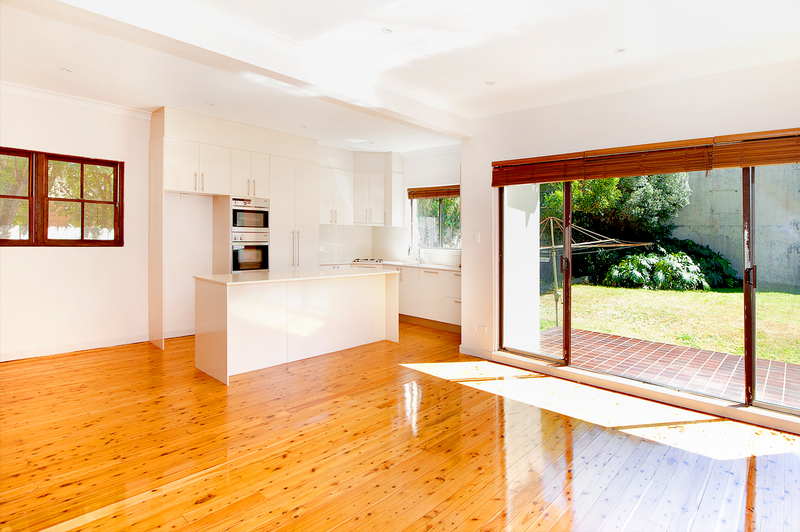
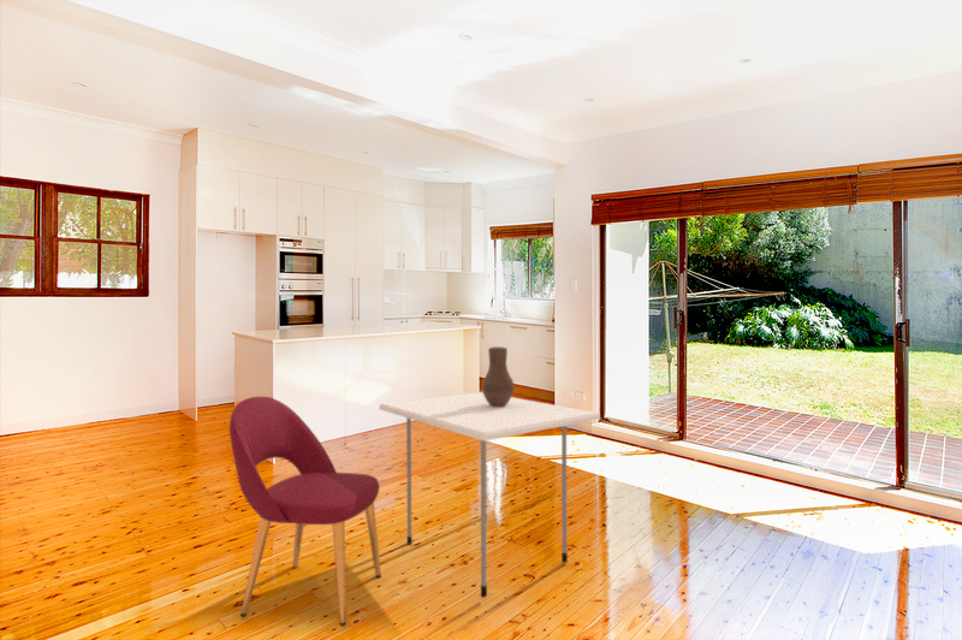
+ dining table (483, 480)
+ vase (498, 375)
+ dining chair (309, 496)
